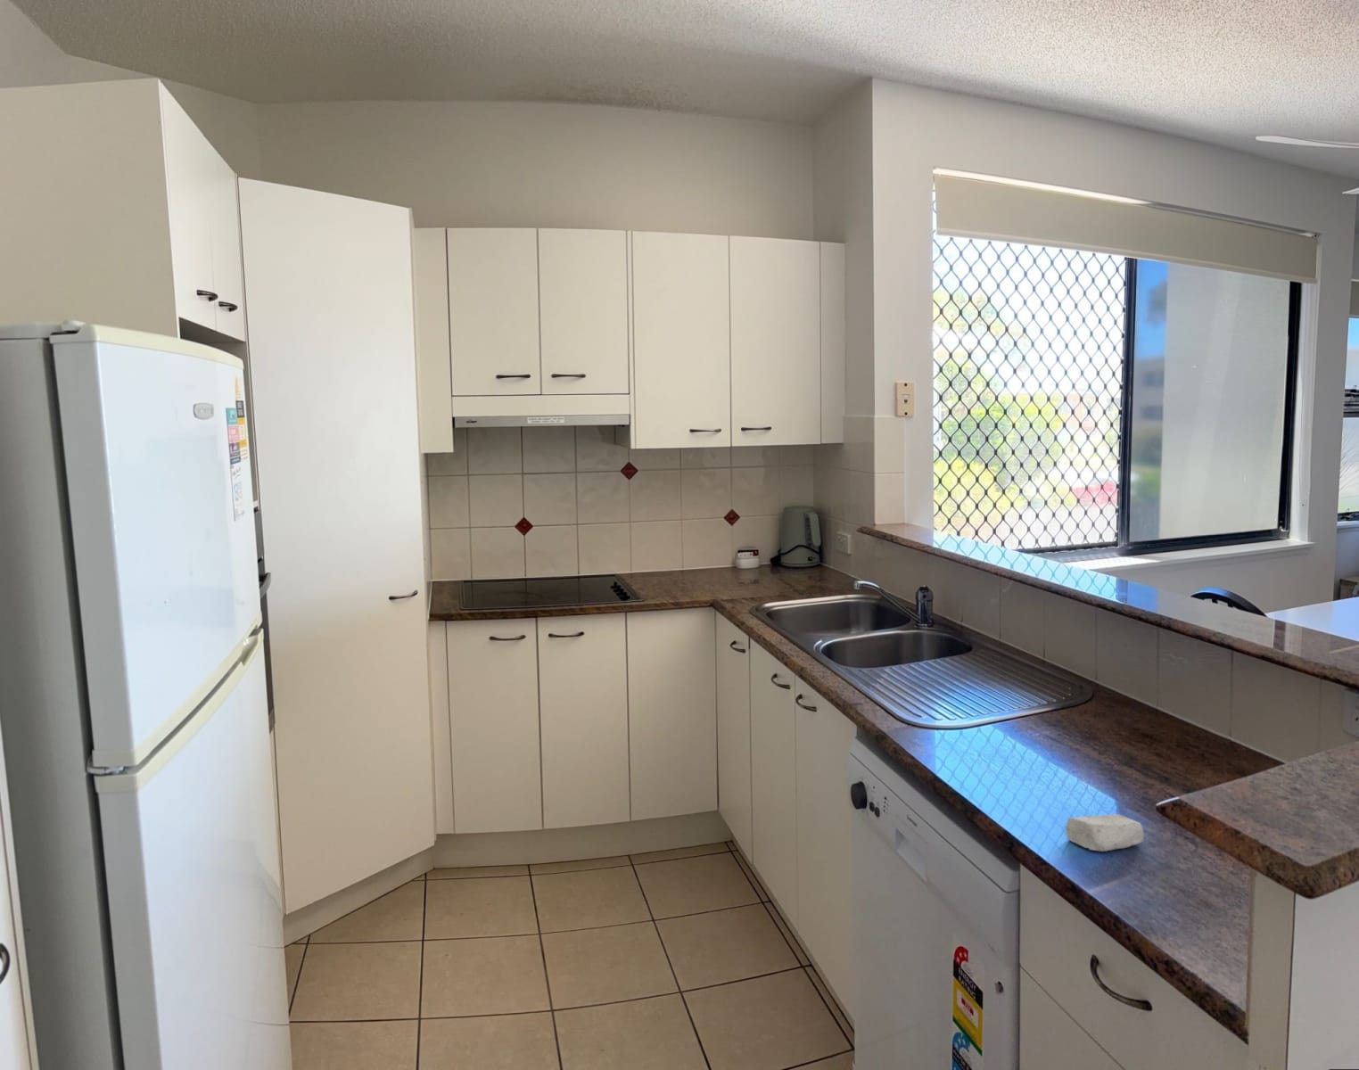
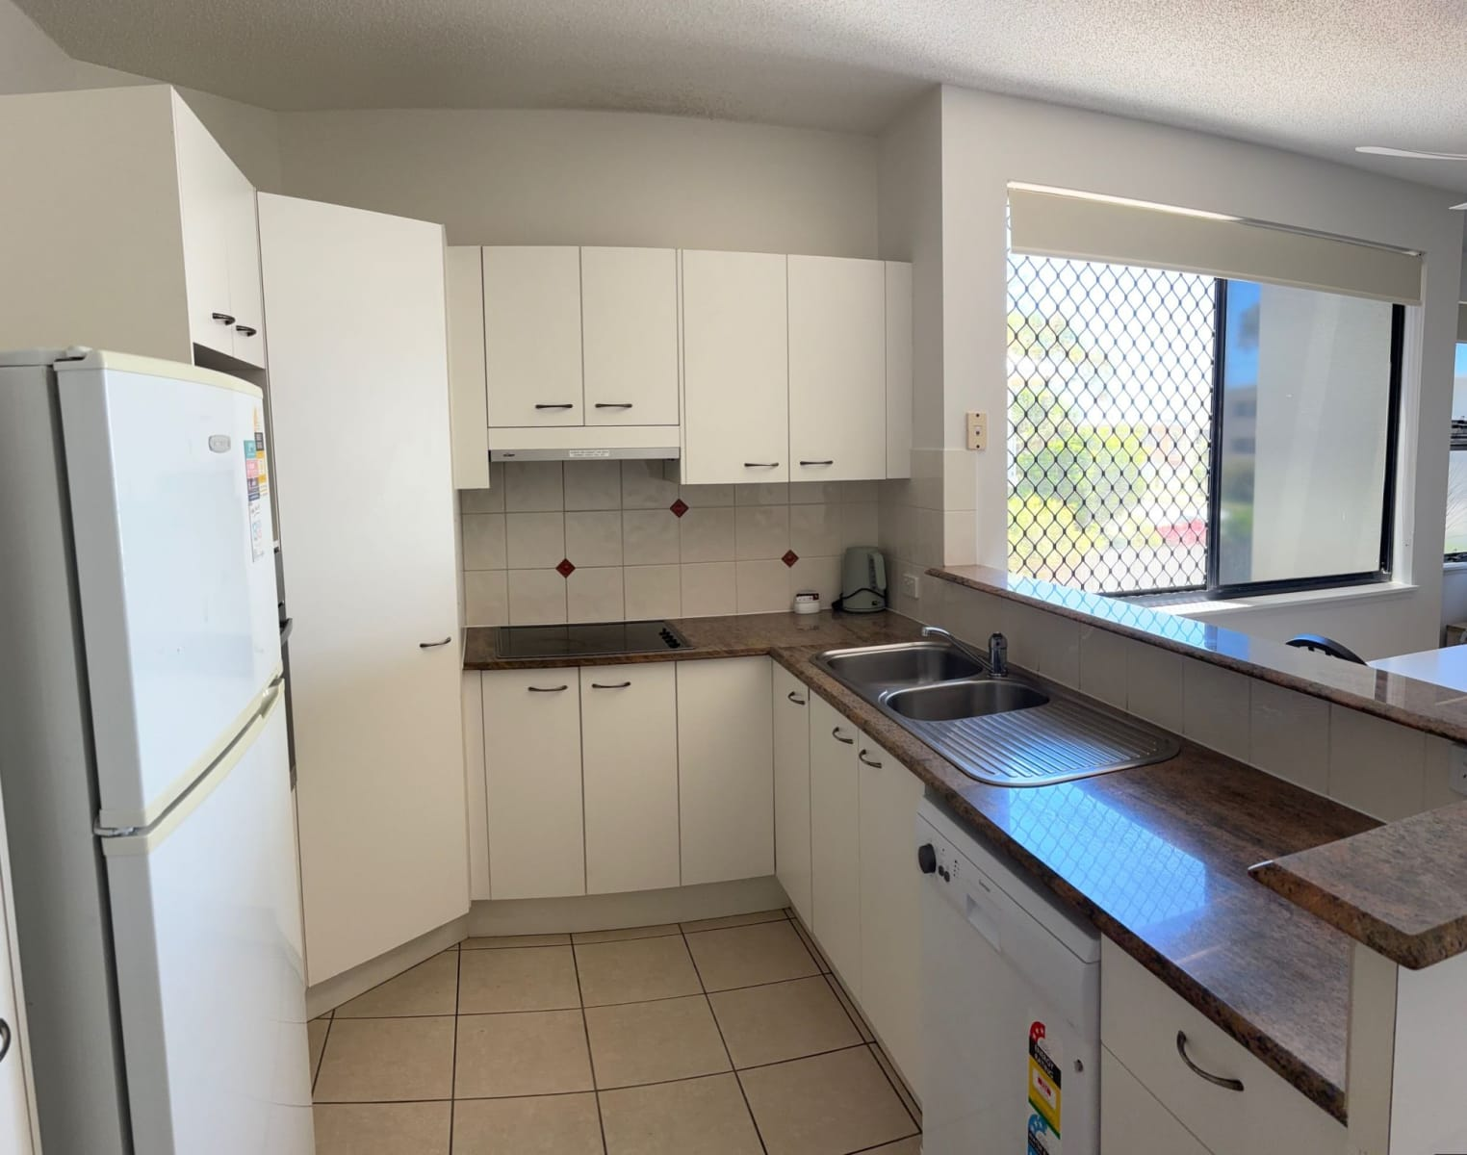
- soap bar (1107, 828)
